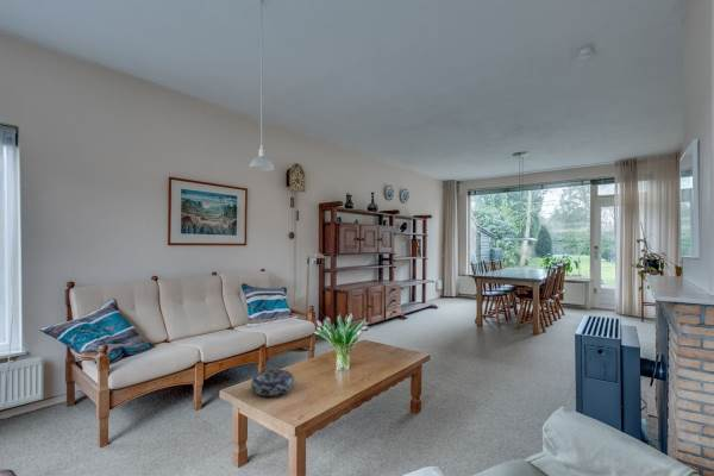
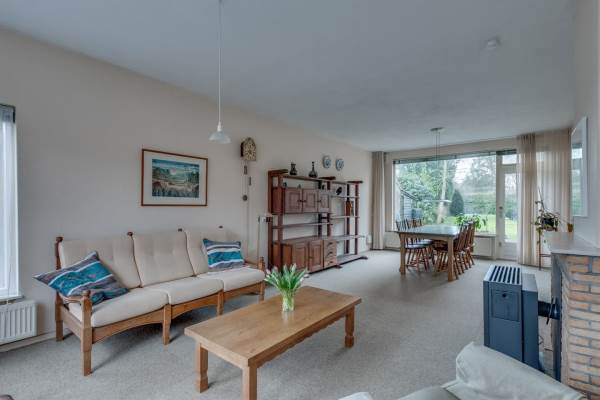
- decorative bowl (273, 382)
